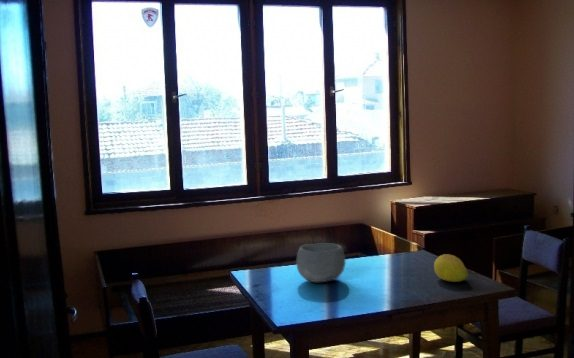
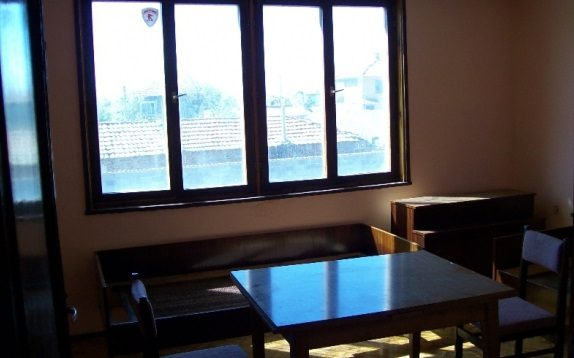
- fruit (451, 268)
- bowl (320, 264)
